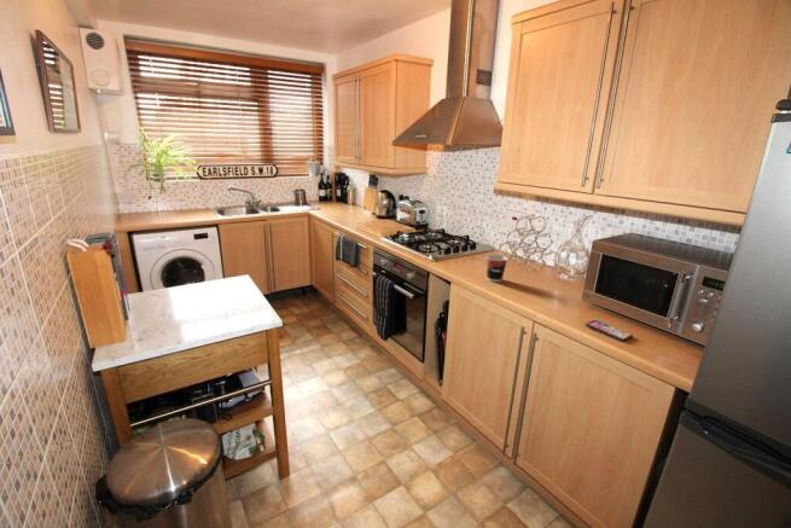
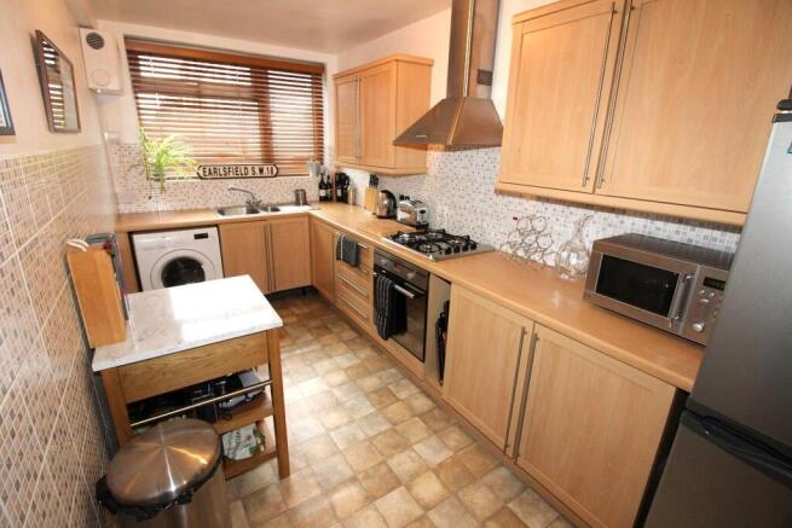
- smartphone (607, 330)
- cup (495, 268)
